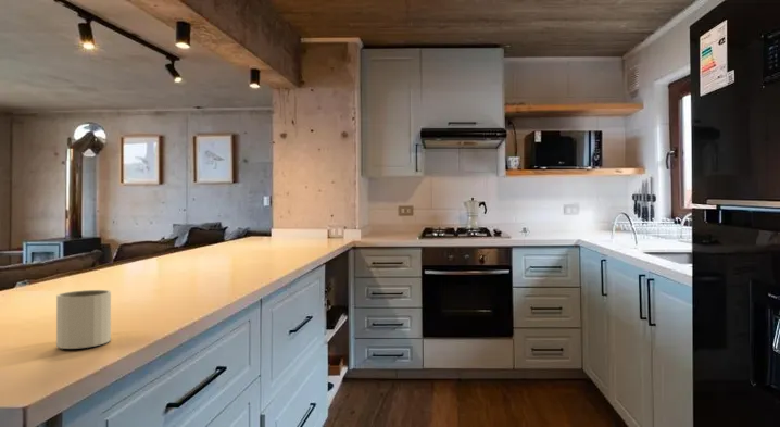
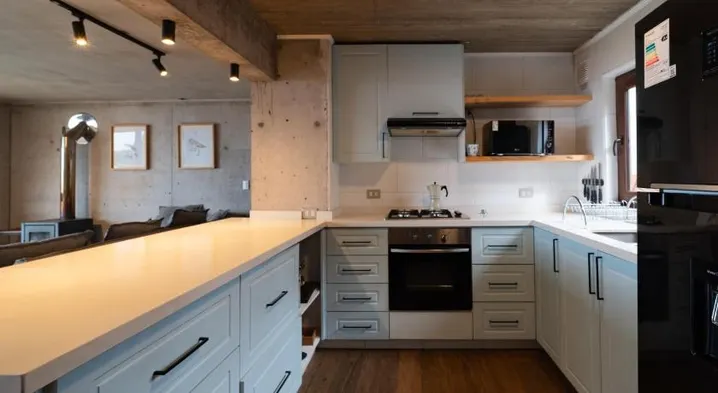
- mug (87, 315)
